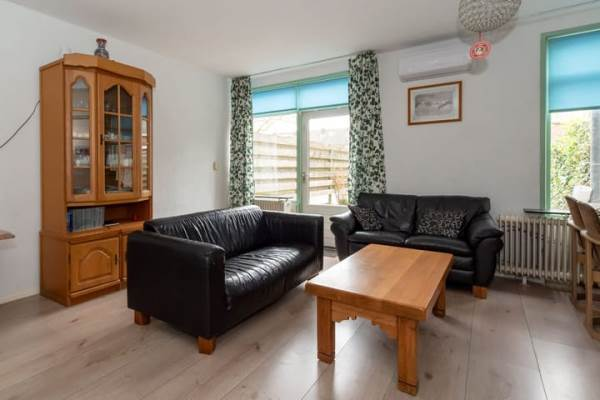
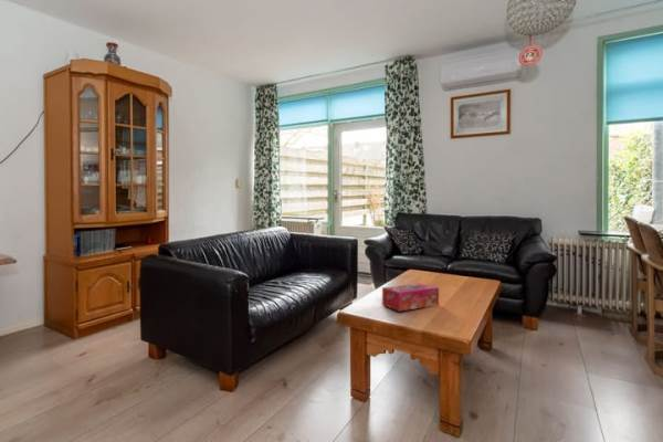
+ tissue box (410, 296)
